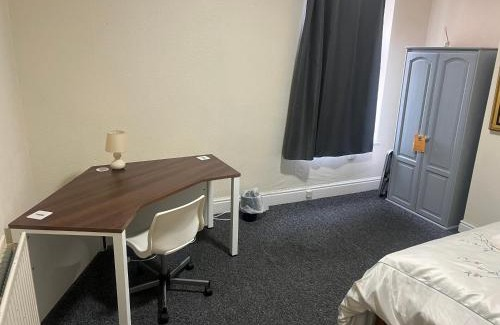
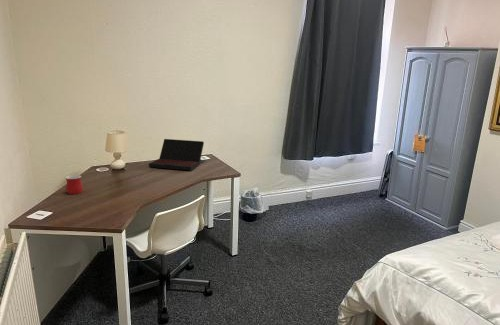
+ laptop (177, 153)
+ mug (72, 184)
